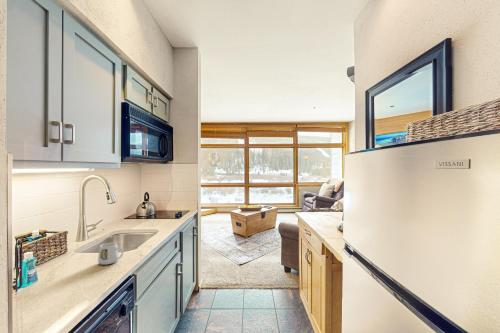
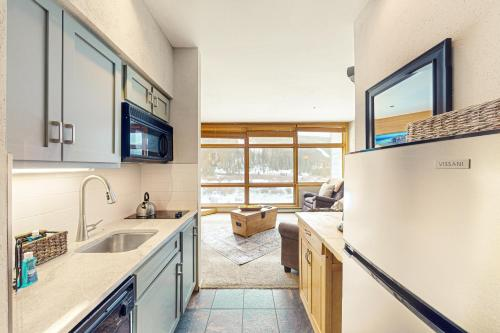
- mug (111, 253)
